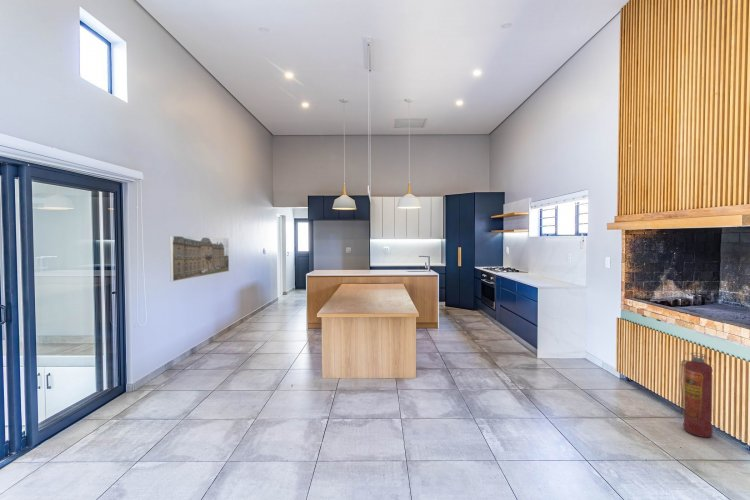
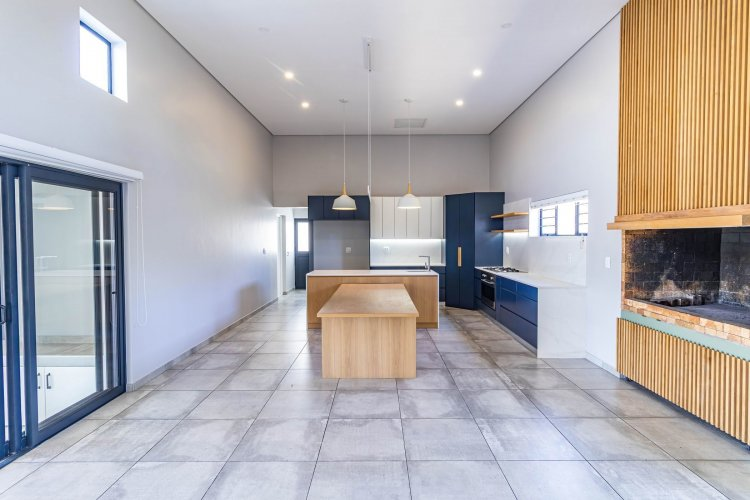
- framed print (203, 256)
- fire extinguisher (697, 392)
